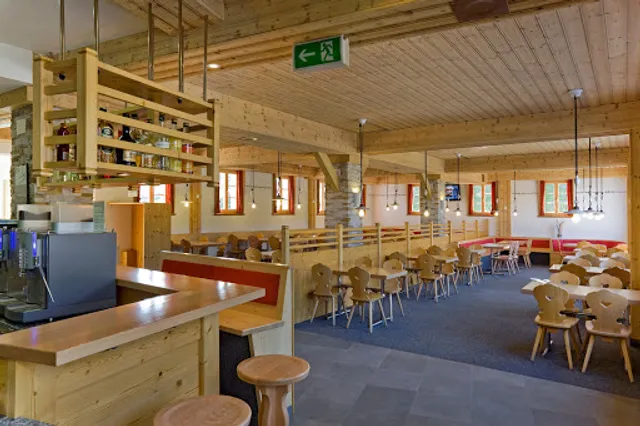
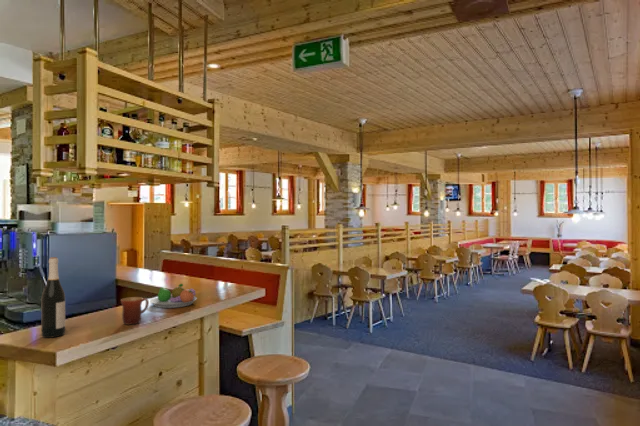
+ fruit bowl (173, 294)
+ mug (135, 310)
+ wine bottle (53, 296)
